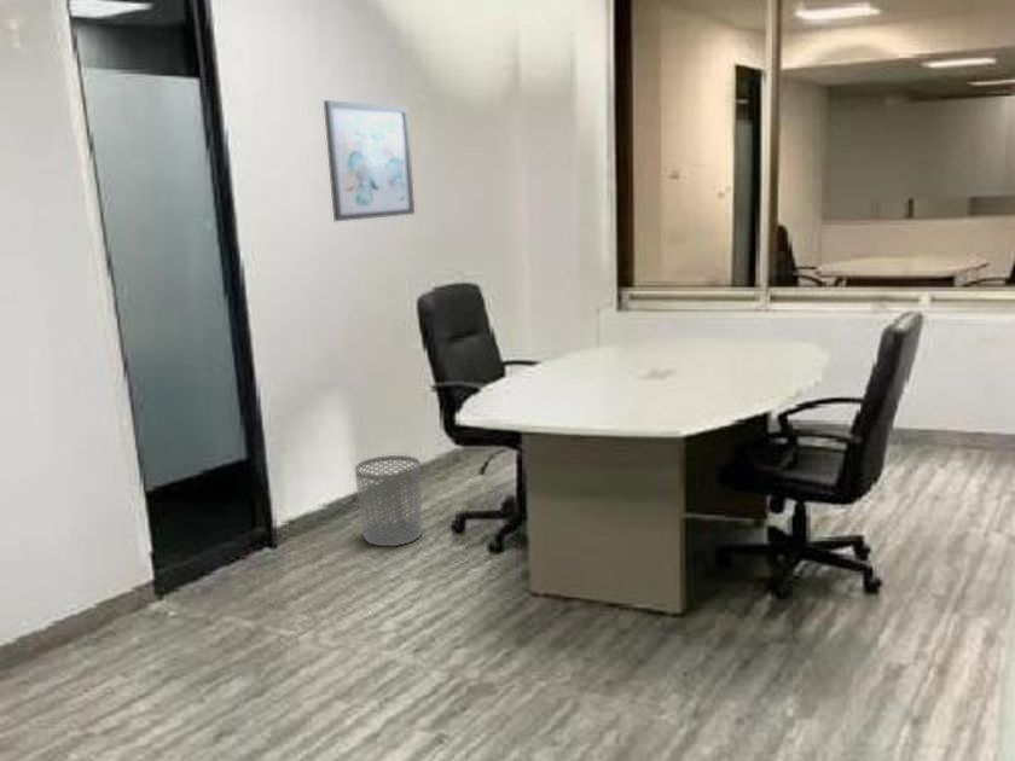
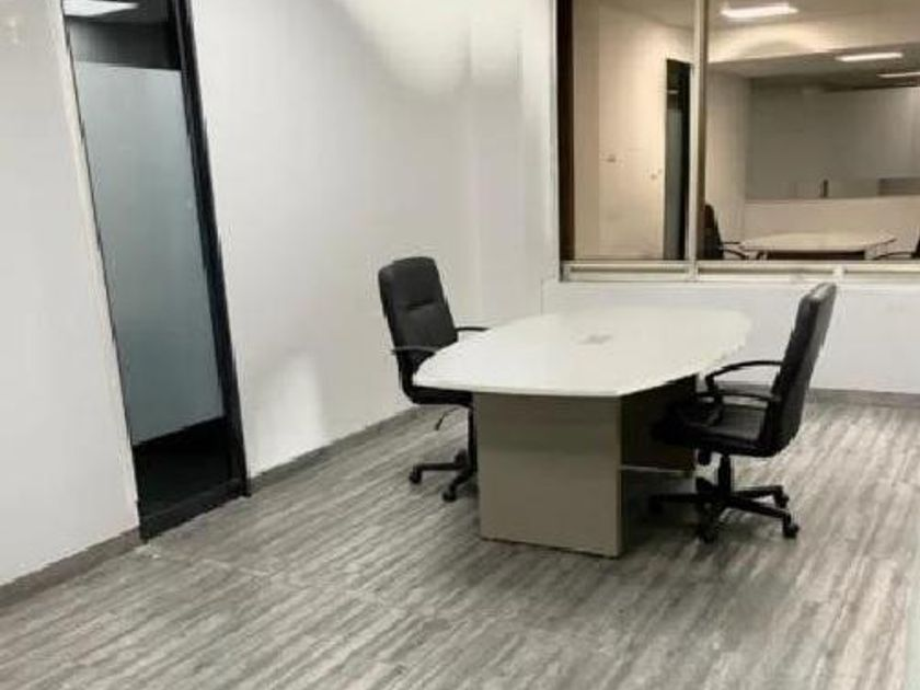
- wall art (372, 161)
- waste bin (389, 500)
